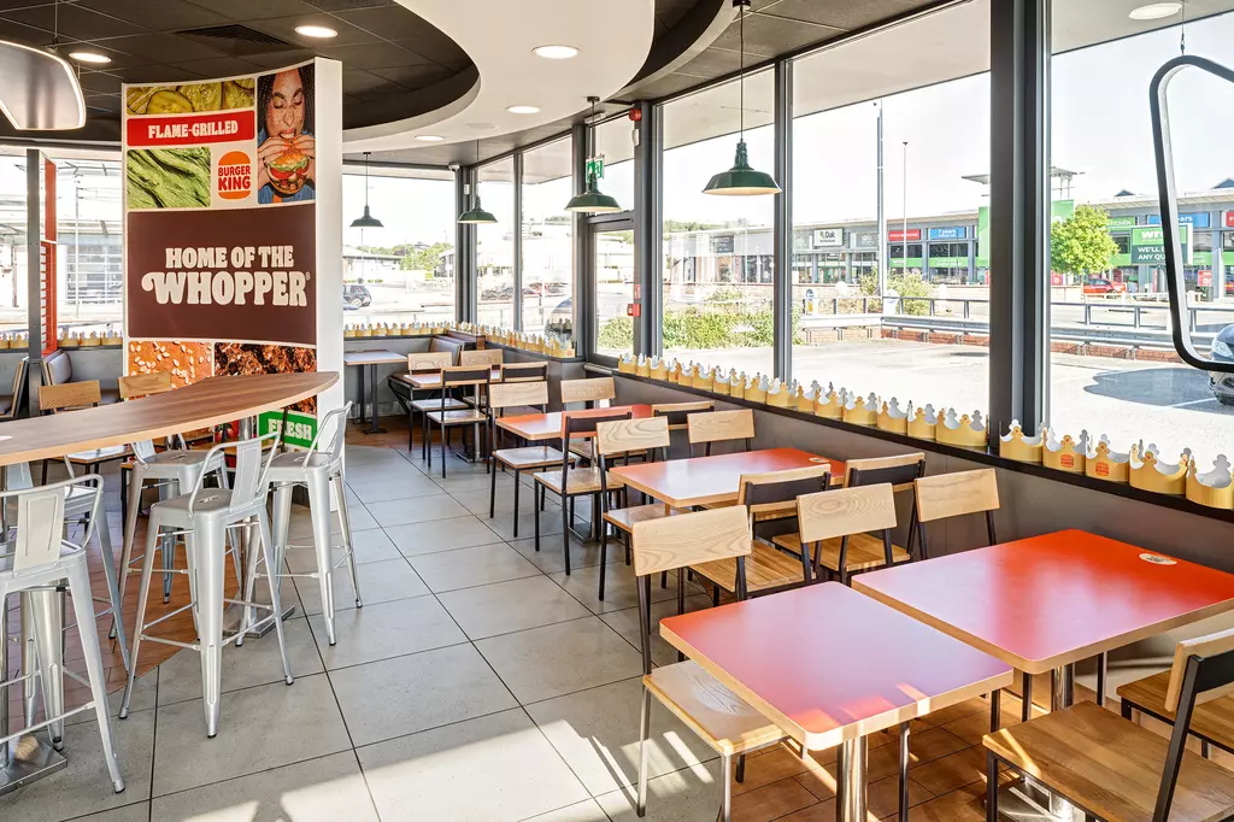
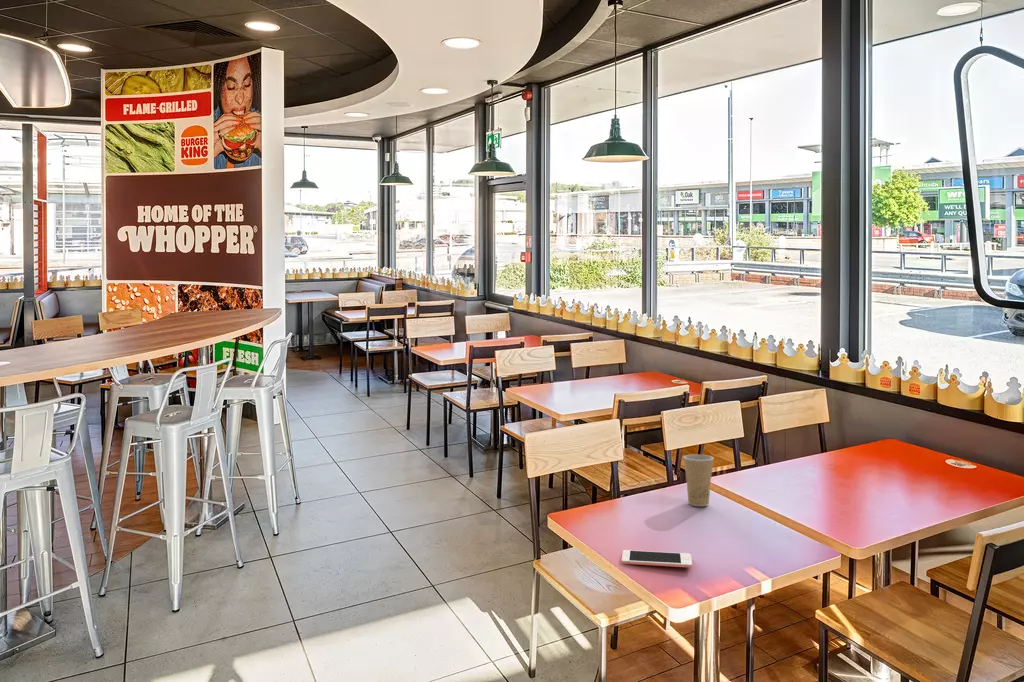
+ cell phone (656, 558)
+ paper cup (698, 480)
